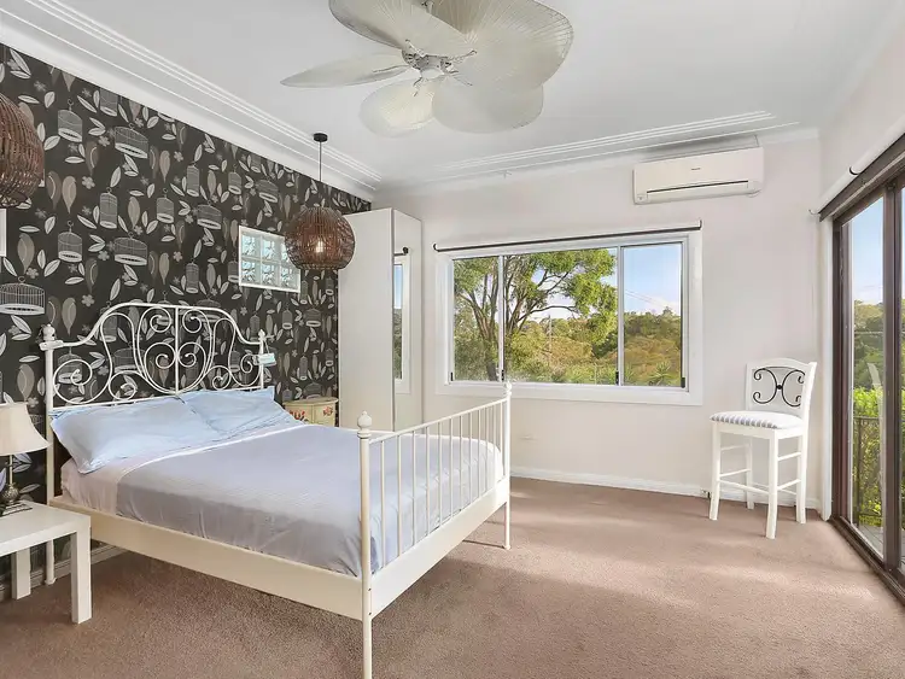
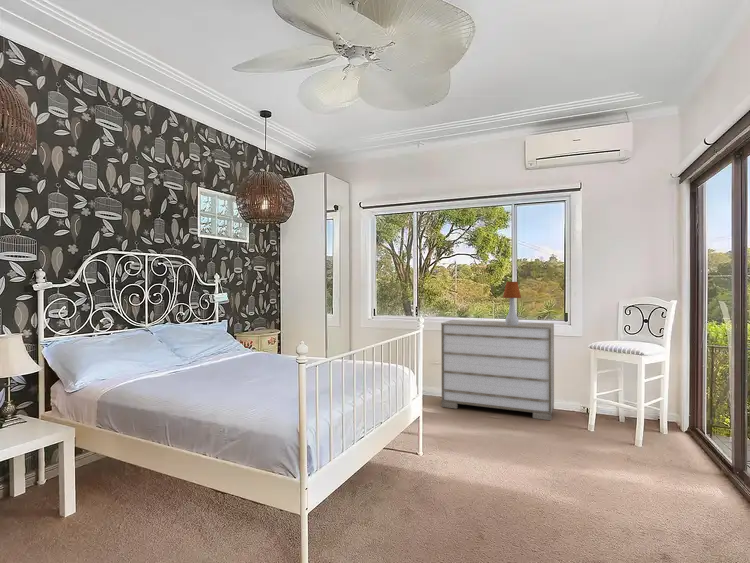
+ table lamp (511, 303)
+ dresser (497, 365)
